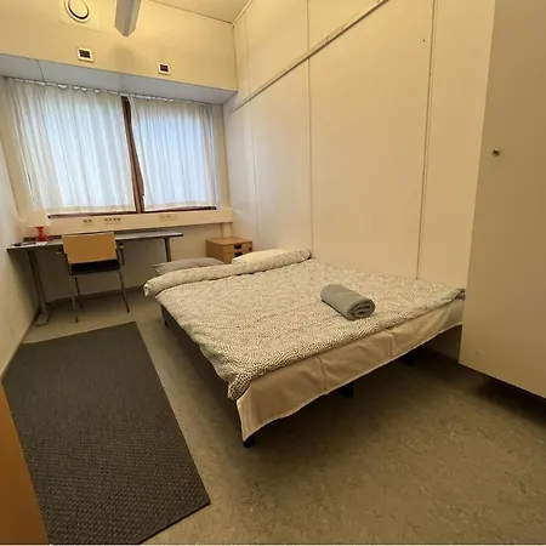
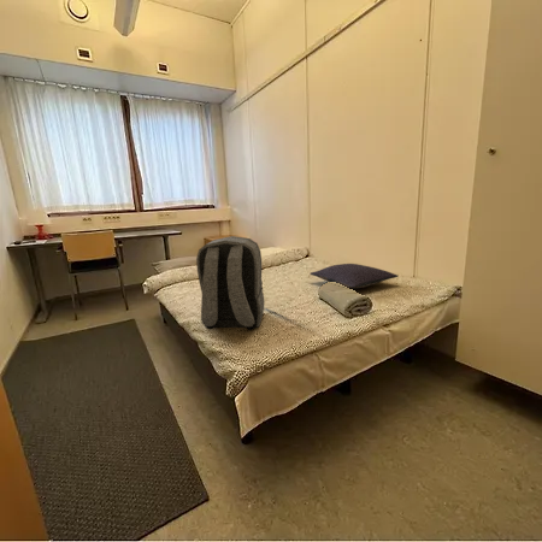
+ pillow (352, 275)
+ backpack (230, 281)
